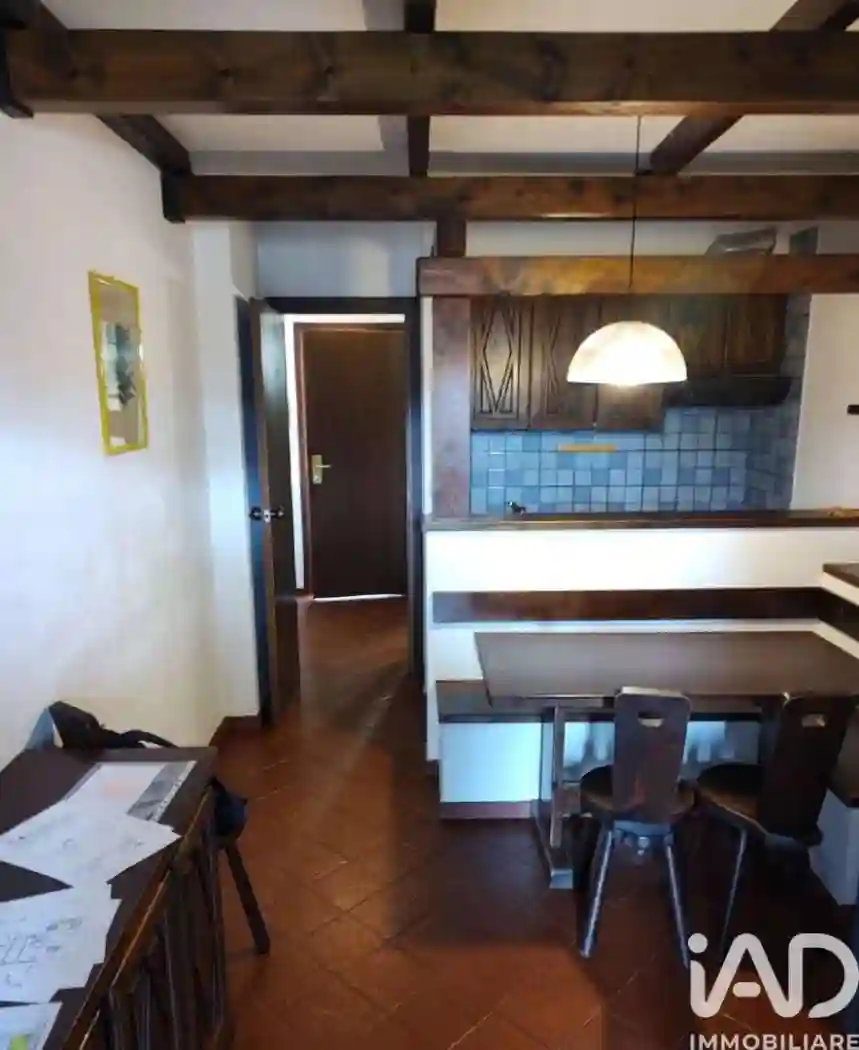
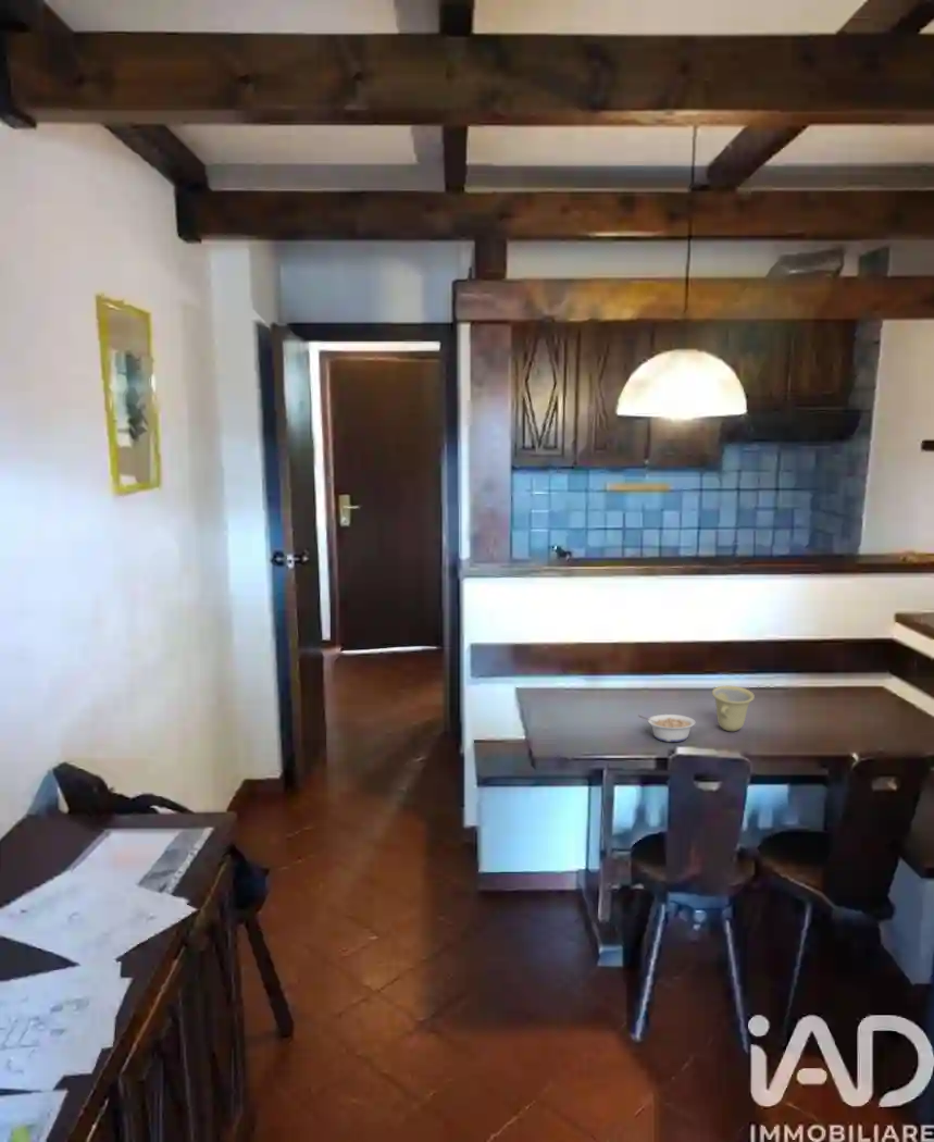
+ legume (669, 728)
+ cup (732, 710)
